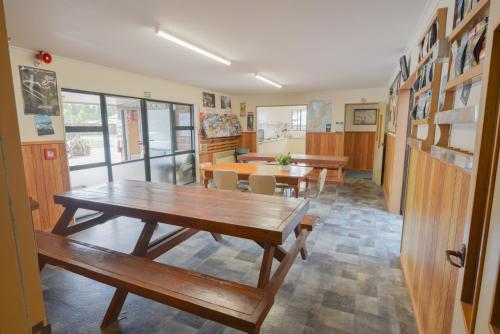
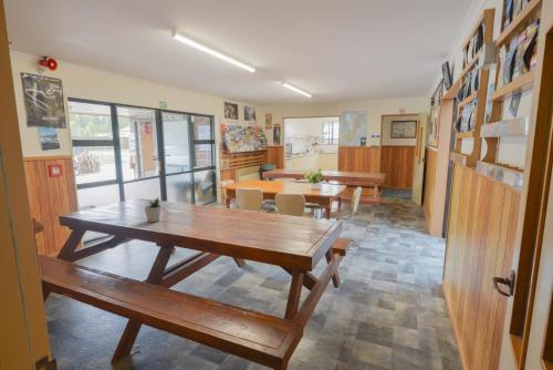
+ potted plant (153, 208)
